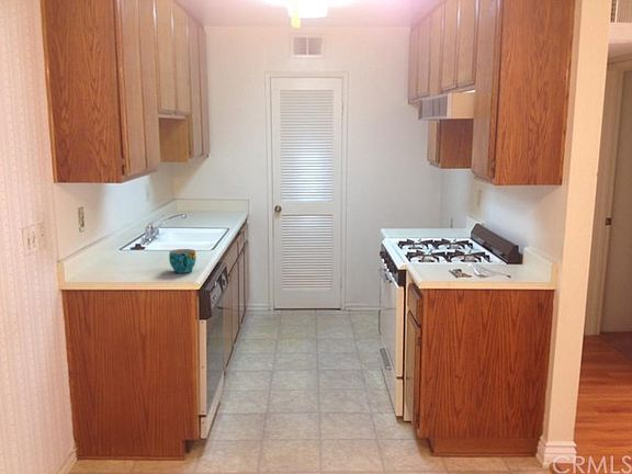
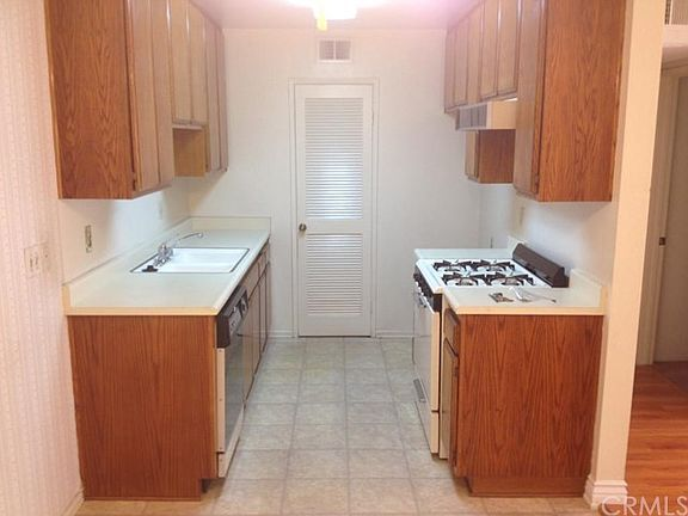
- cup (181, 261)
